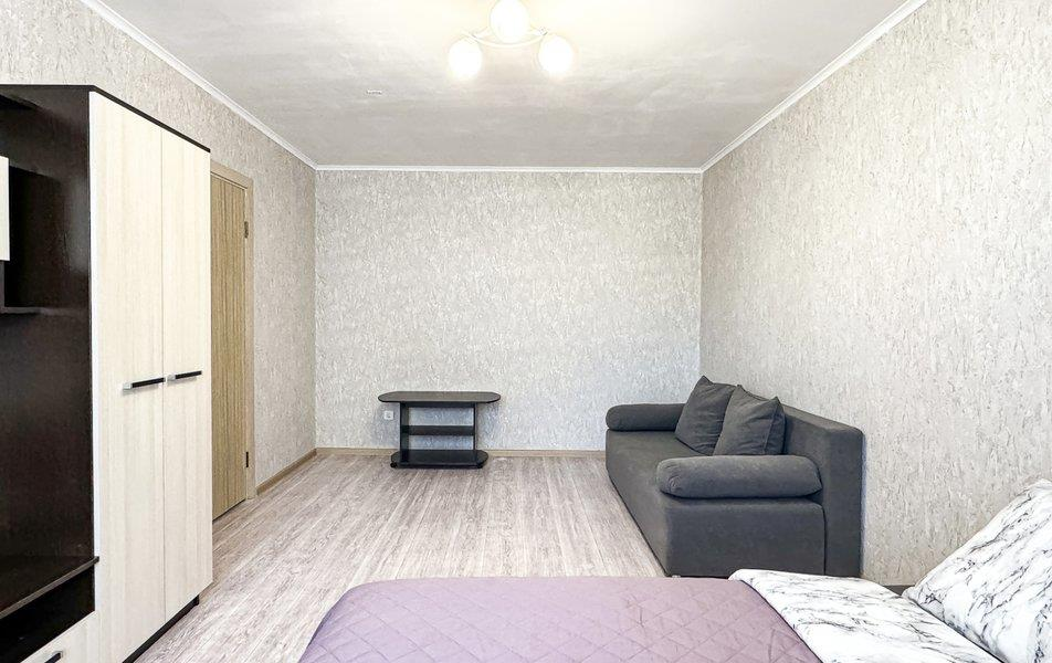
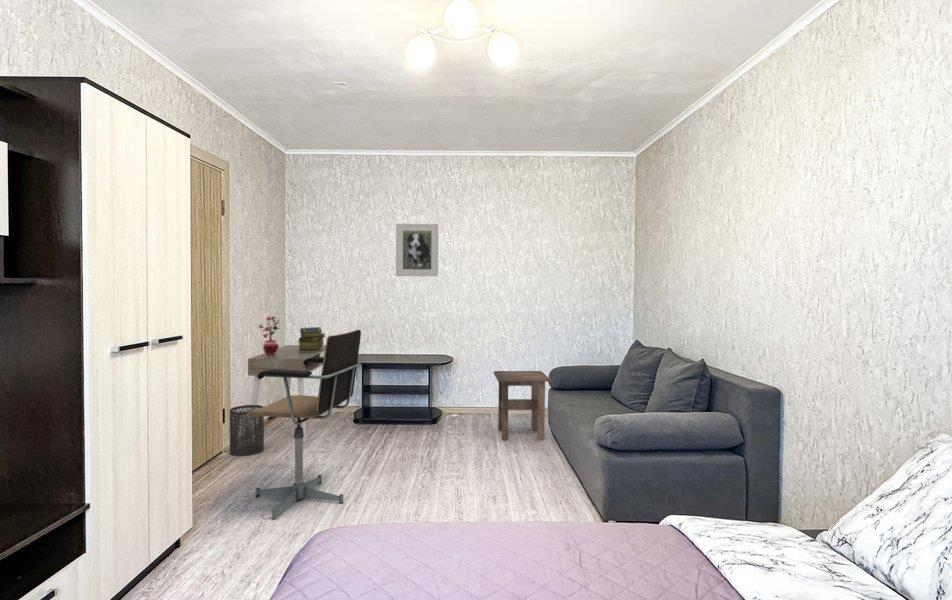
+ potted plant (271, 335)
+ trash can (247, 430)
+ desk (298, 389)
+ office chair (307, 416)
+ stack of books (311, 339)
+ side table (520, 404)
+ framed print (417, 250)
